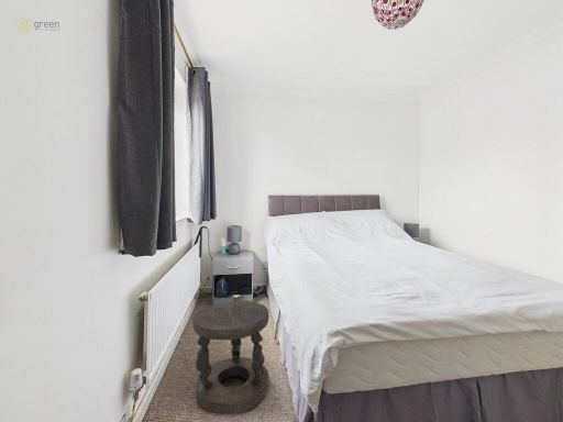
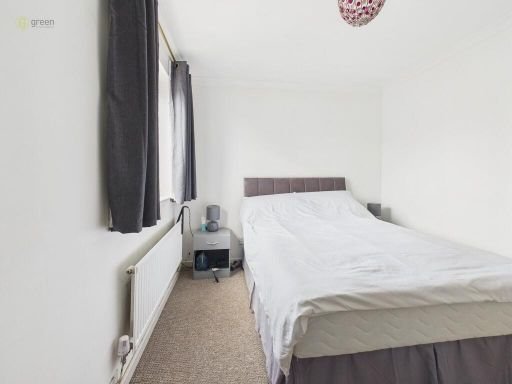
- stool (232, 349)
